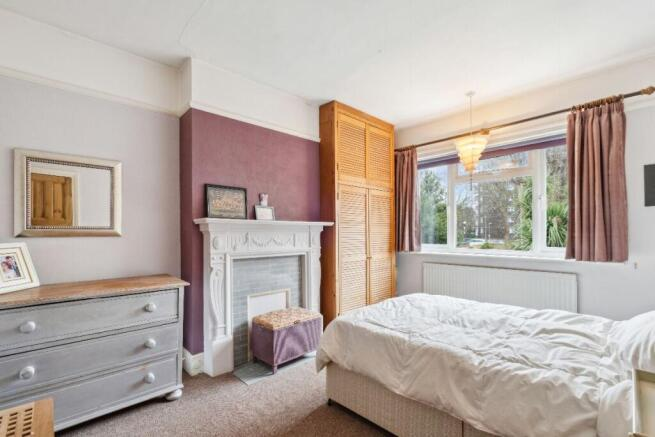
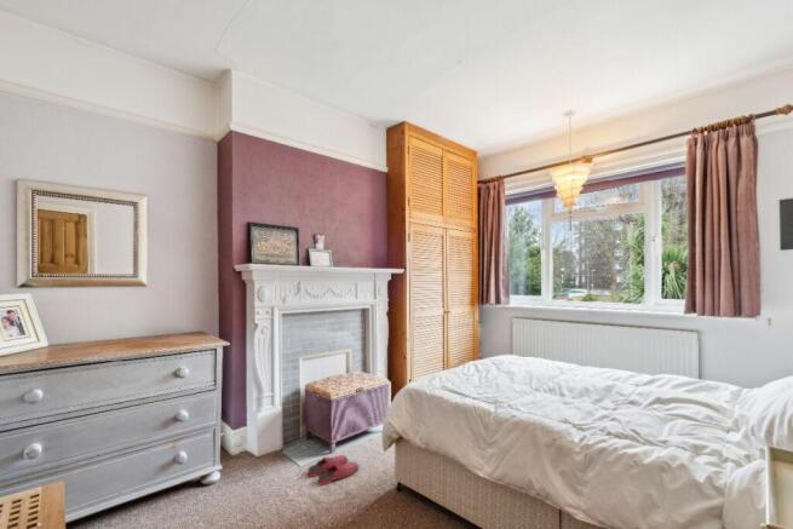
+ slippers (333, 465)
